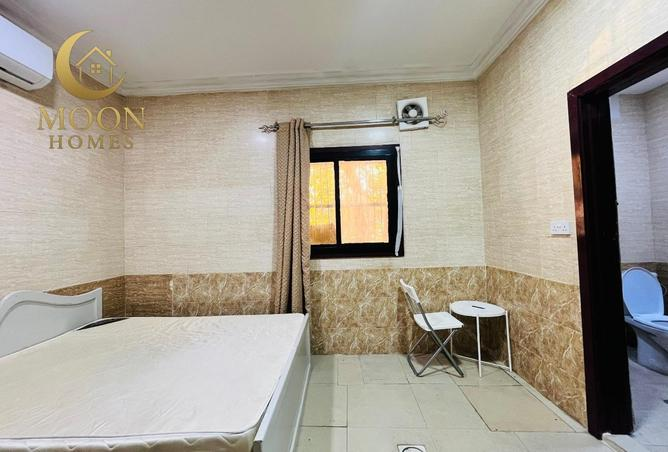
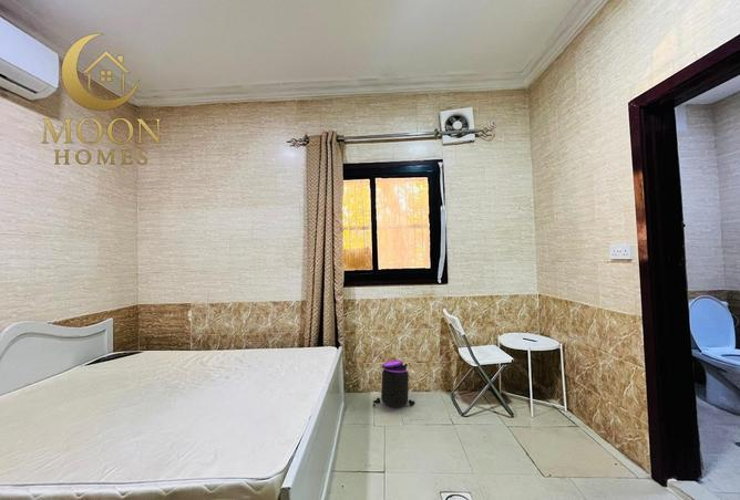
+ trash can (392, 383)
